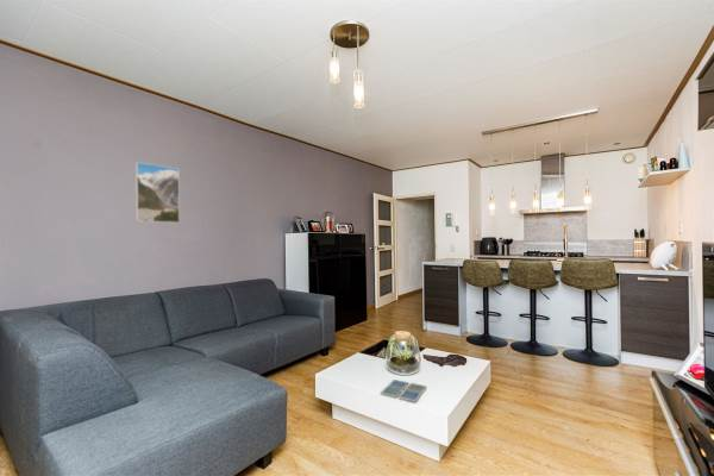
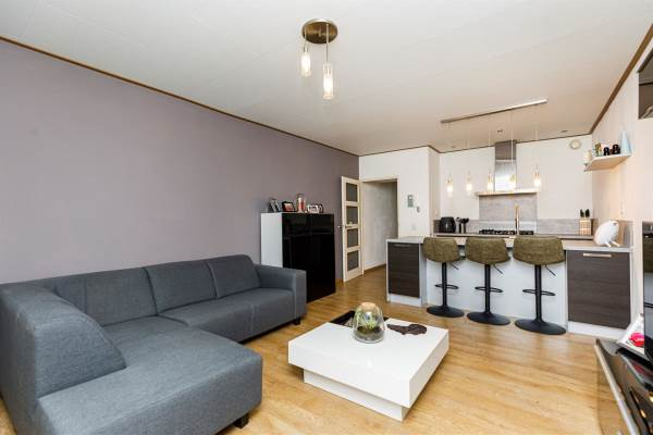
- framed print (158, 193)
- drink coaster (402, 389)
